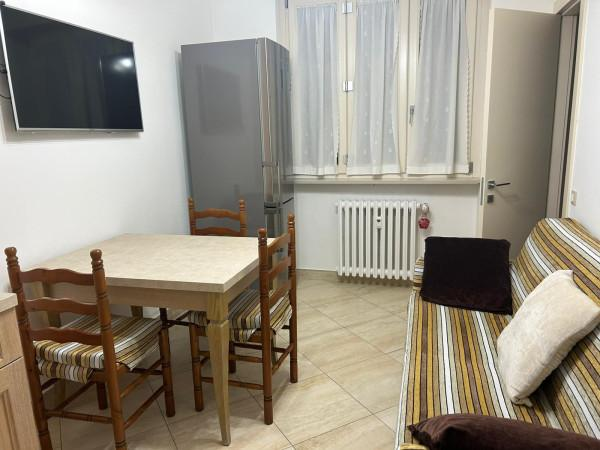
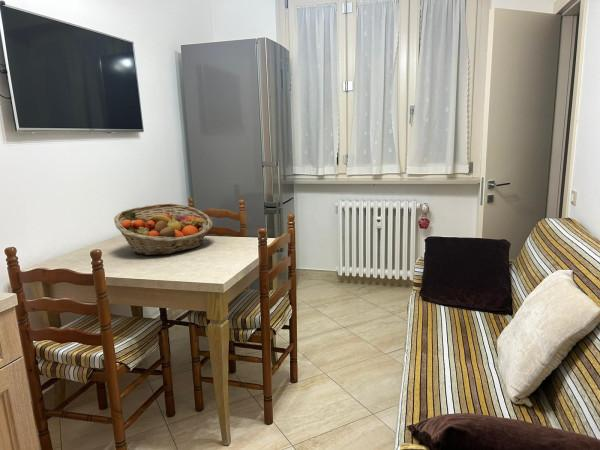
+ fruit basket (165, 227)
